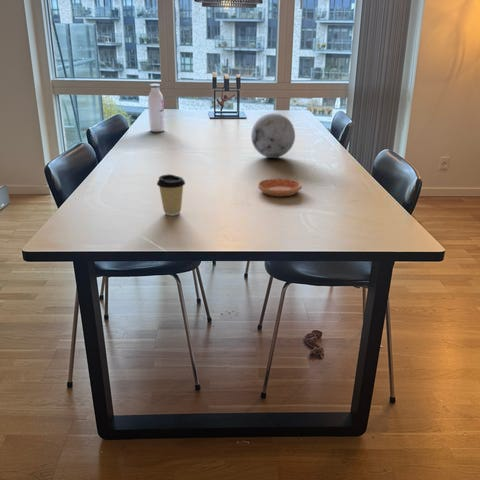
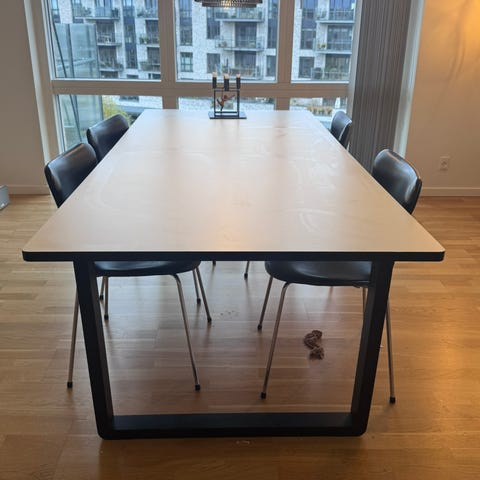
- saucer (279, 187)
- decorative orb (273, 135)
- water bottle (156, 107)
- coffee cup (171, 195)
